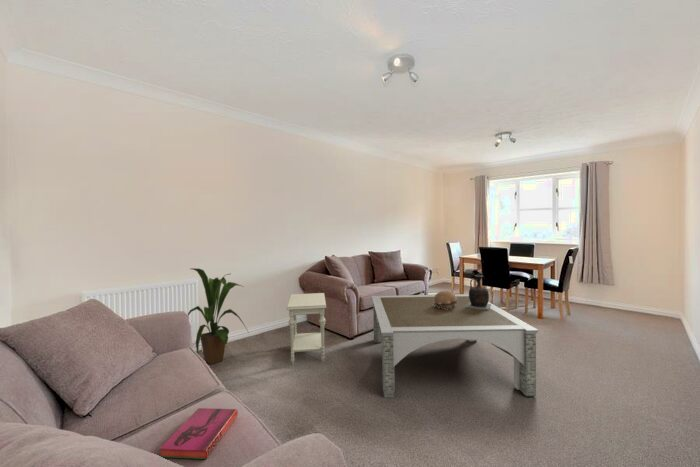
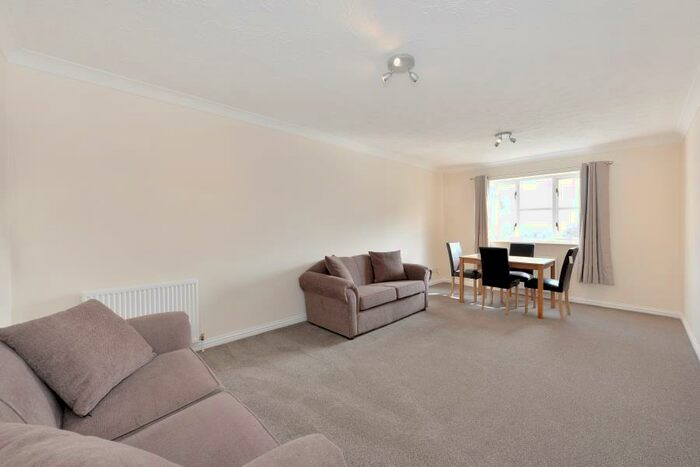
- side table (307, 333)
- decorative bowl (445, 298)
- vase (478, 290)
- coffee table (438, 336)
- house plant (219, 311)
- hardback book (202, 430)
